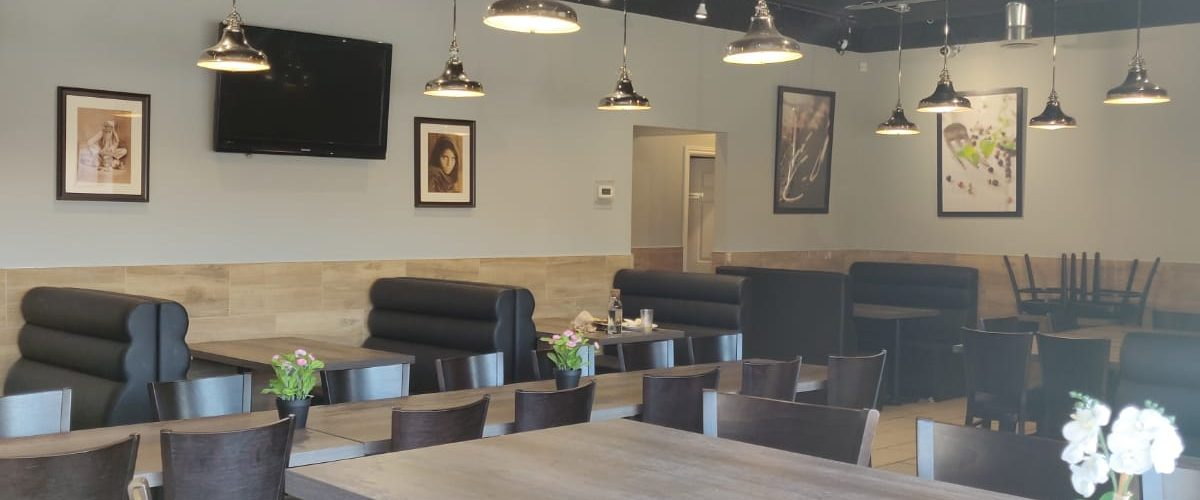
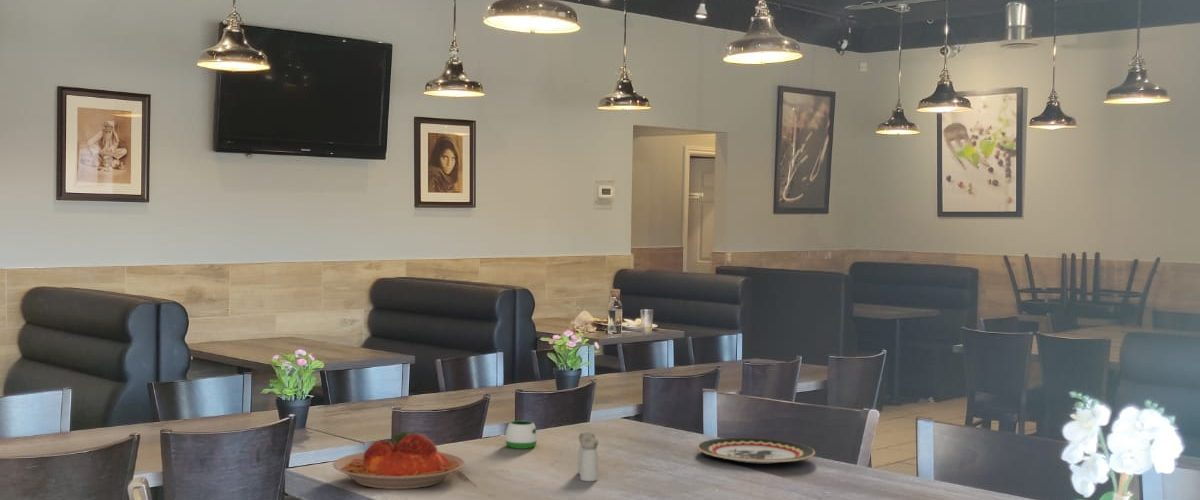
+ salt and pepper shaker (588, 455)
+ mug (521, 433)
+ plate (755, 453)
+ plate (400, 455)
